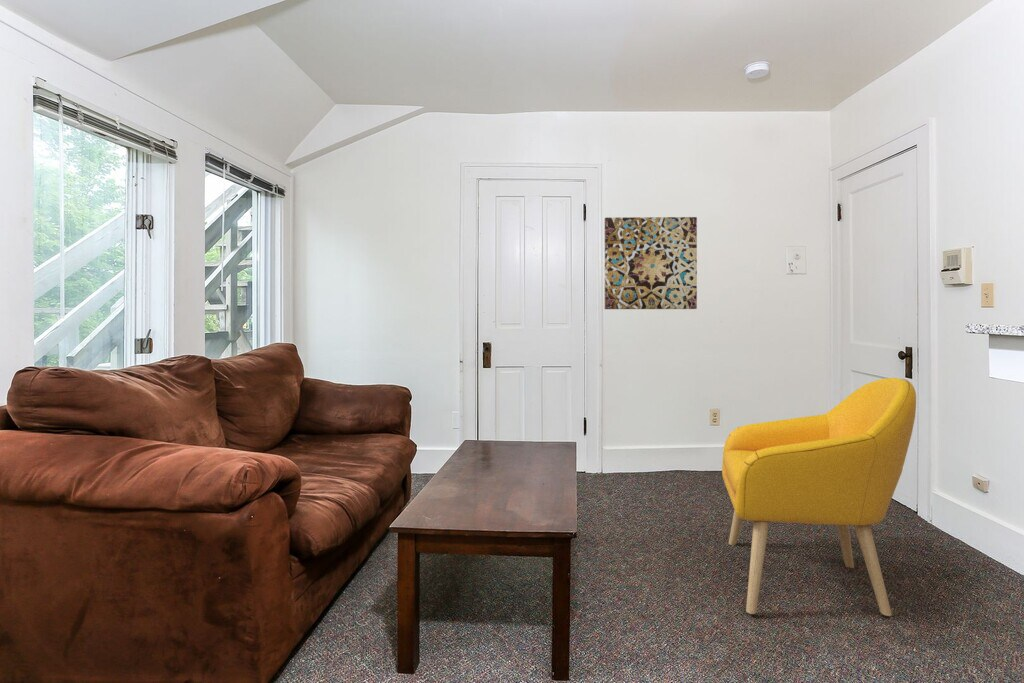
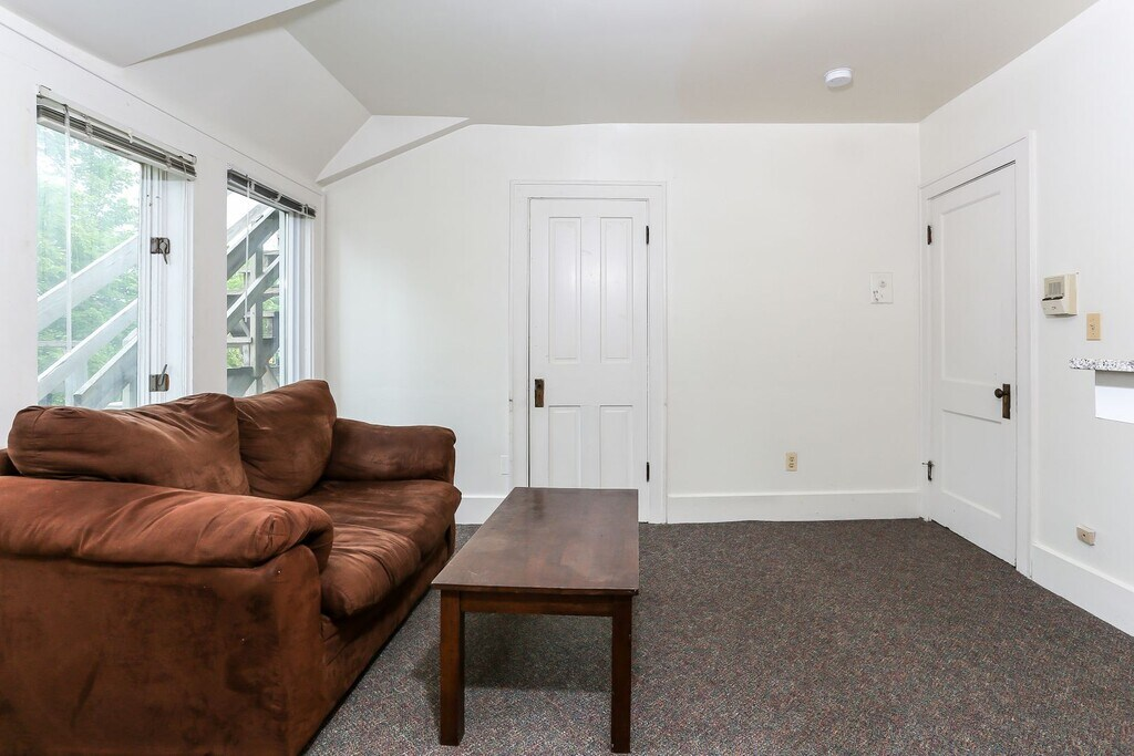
- wall art (650, 263)
- armchair (813, 479)
